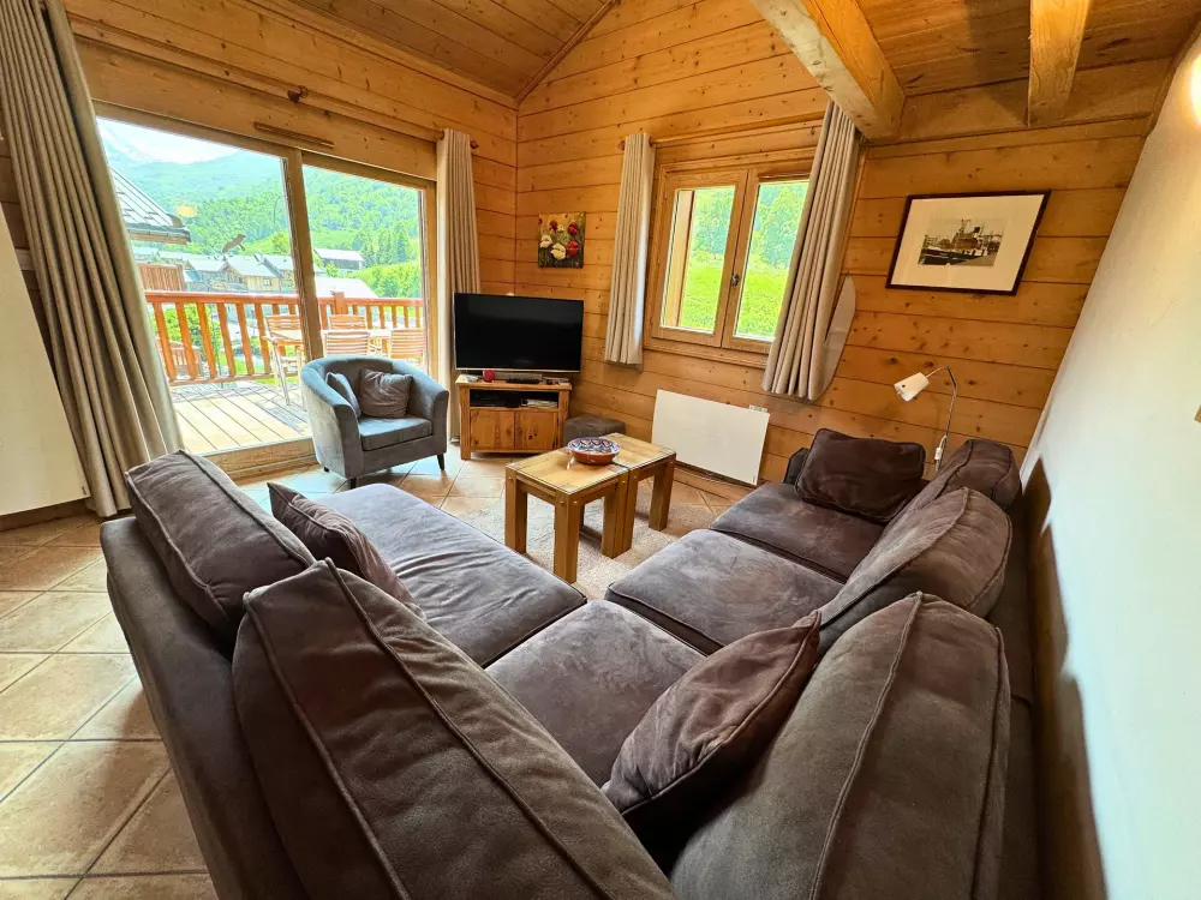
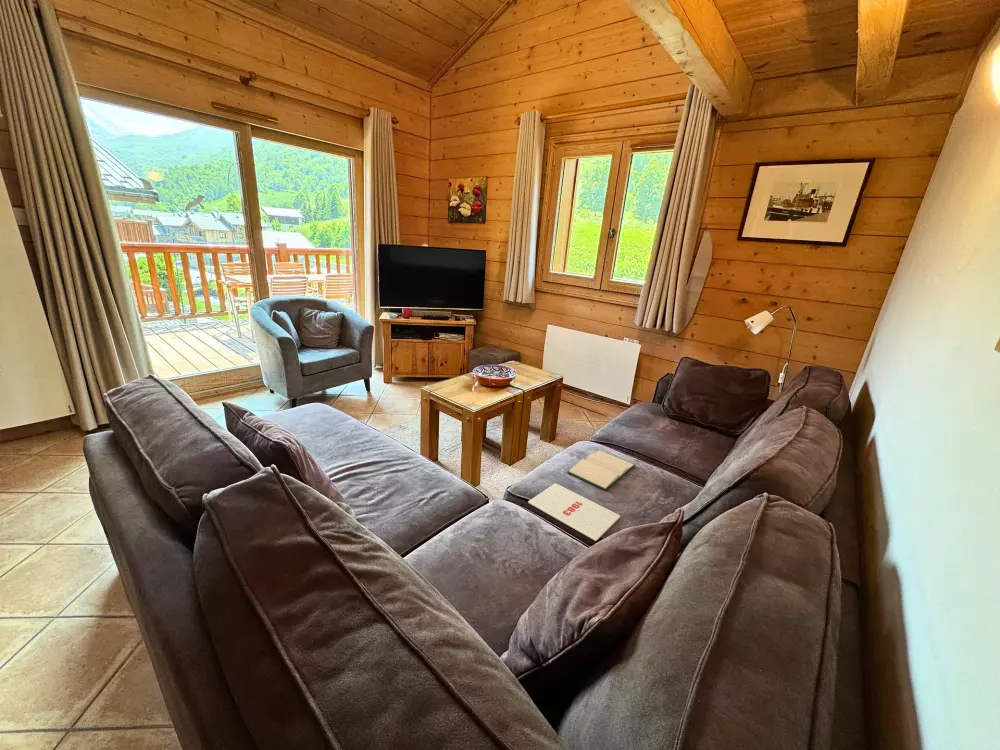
+ magazine (573, 509)
+ hardback book (602, 466)
